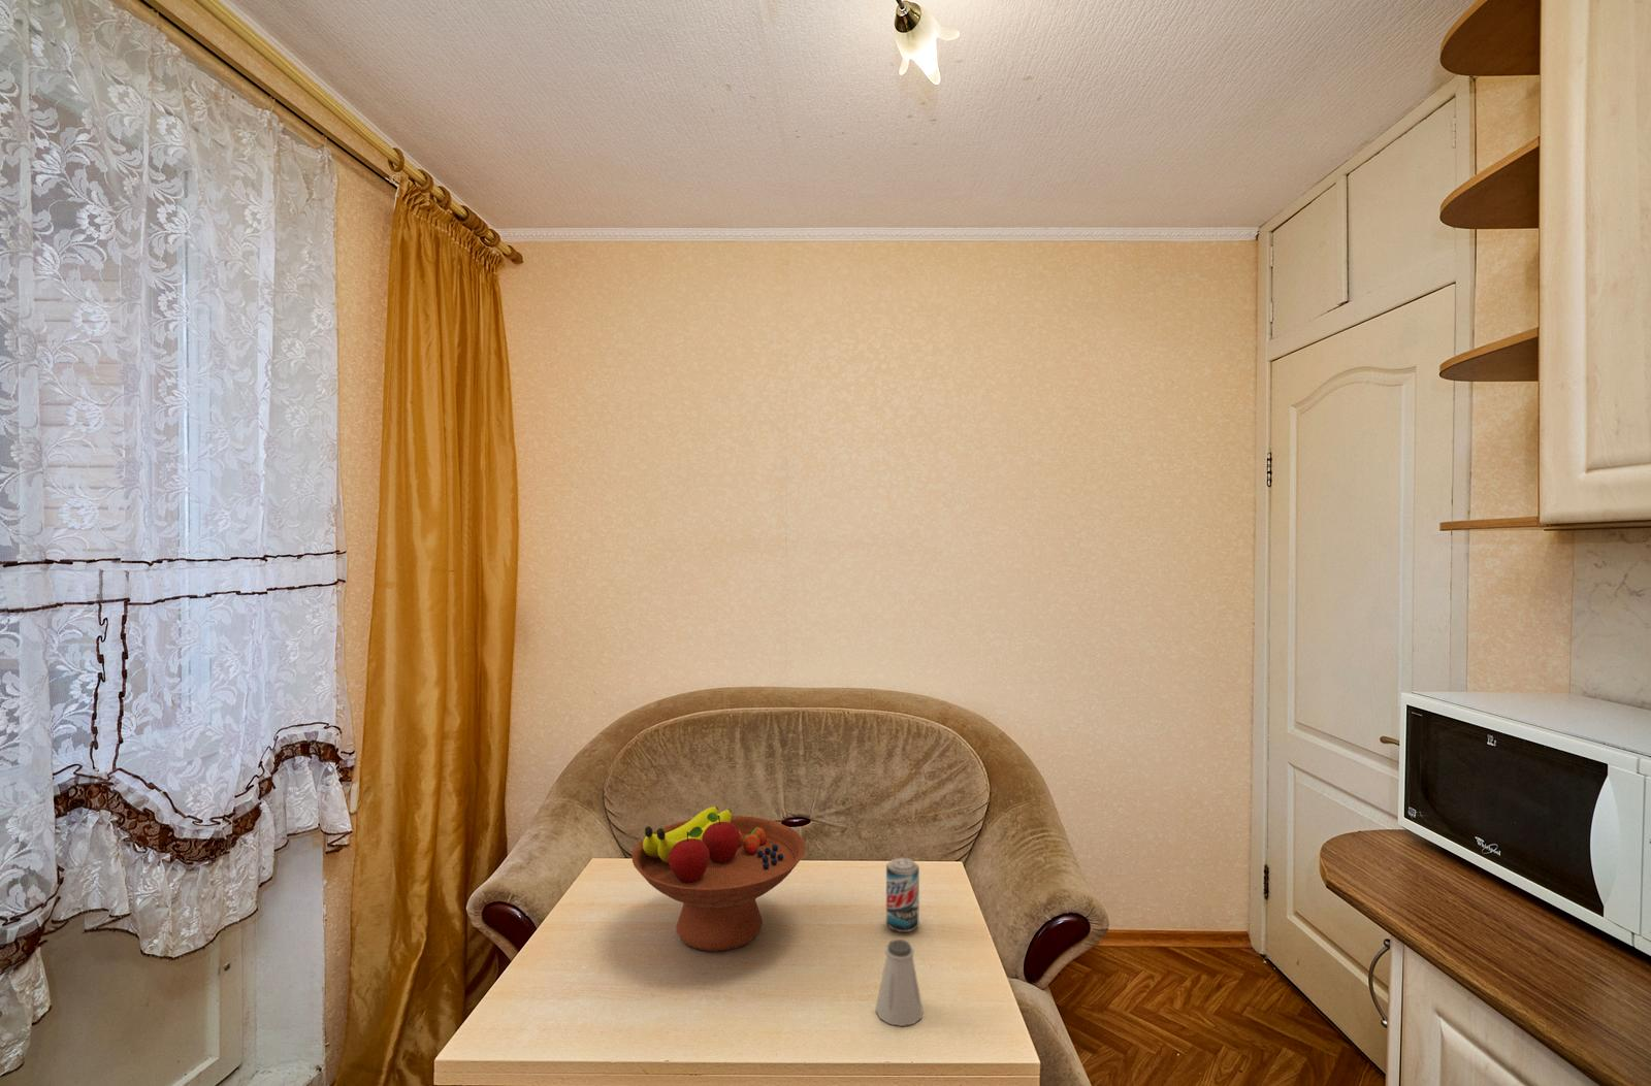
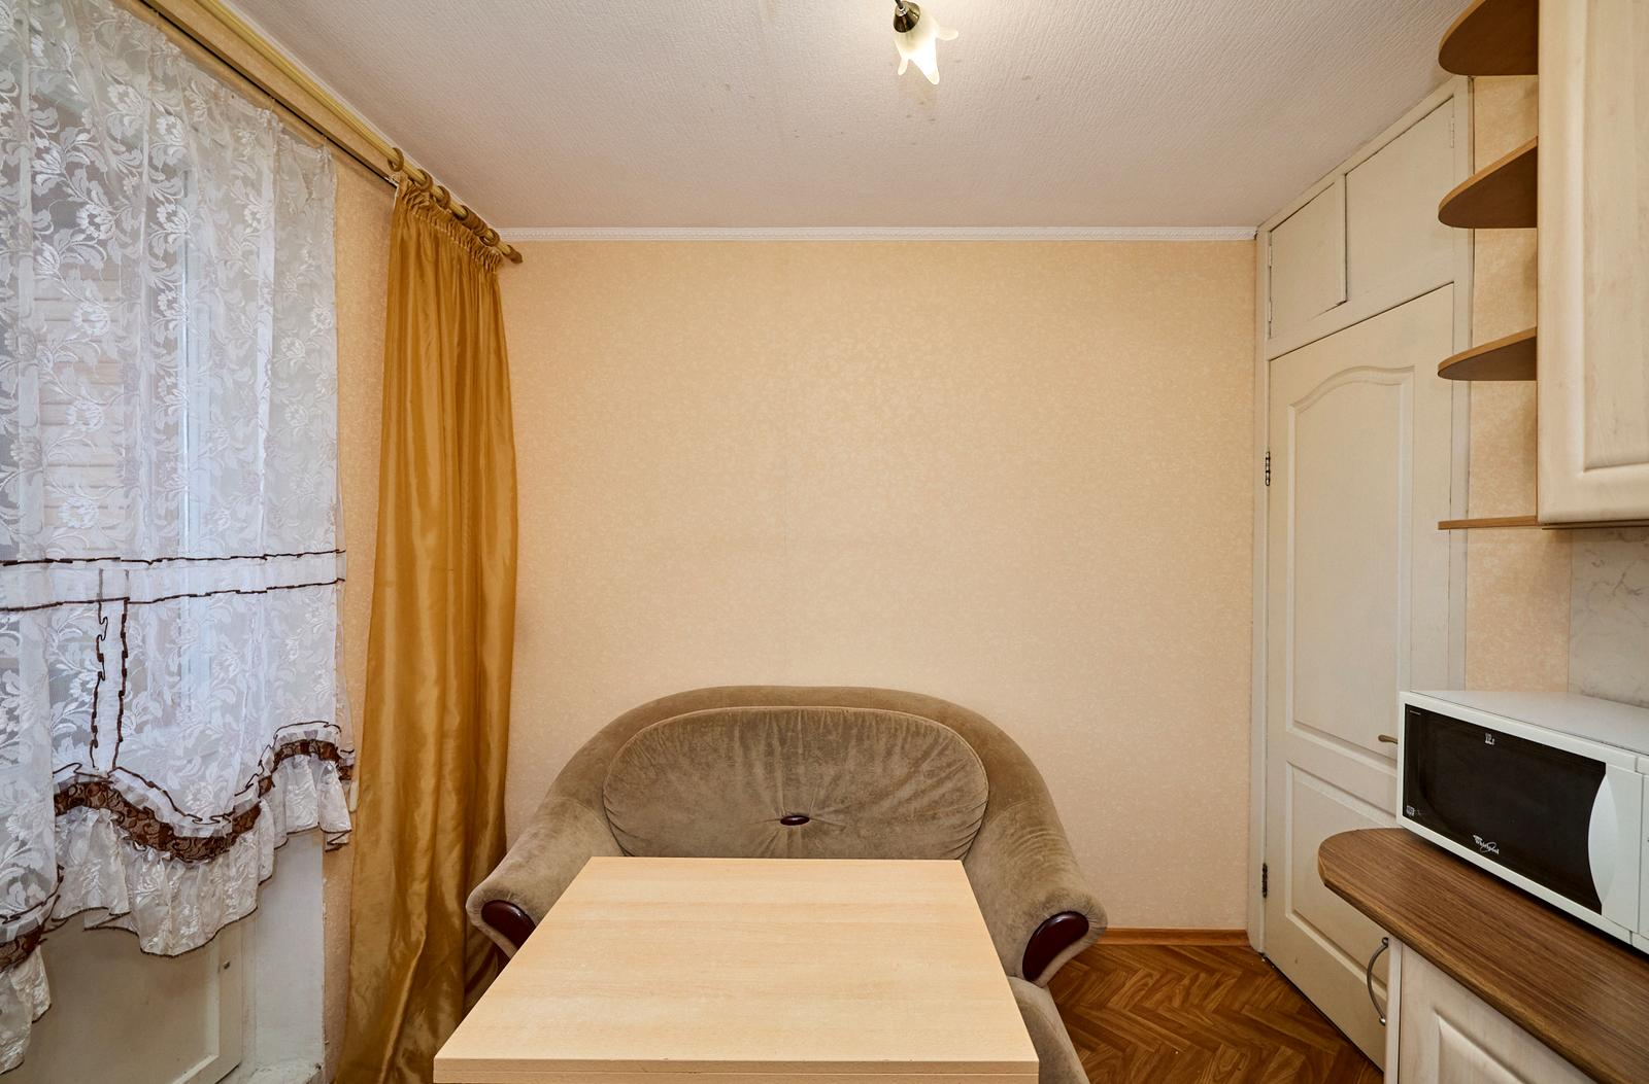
- fruit bowl (719, 873)
- beer can (902, 894)
- saltshaker (898, 978)
